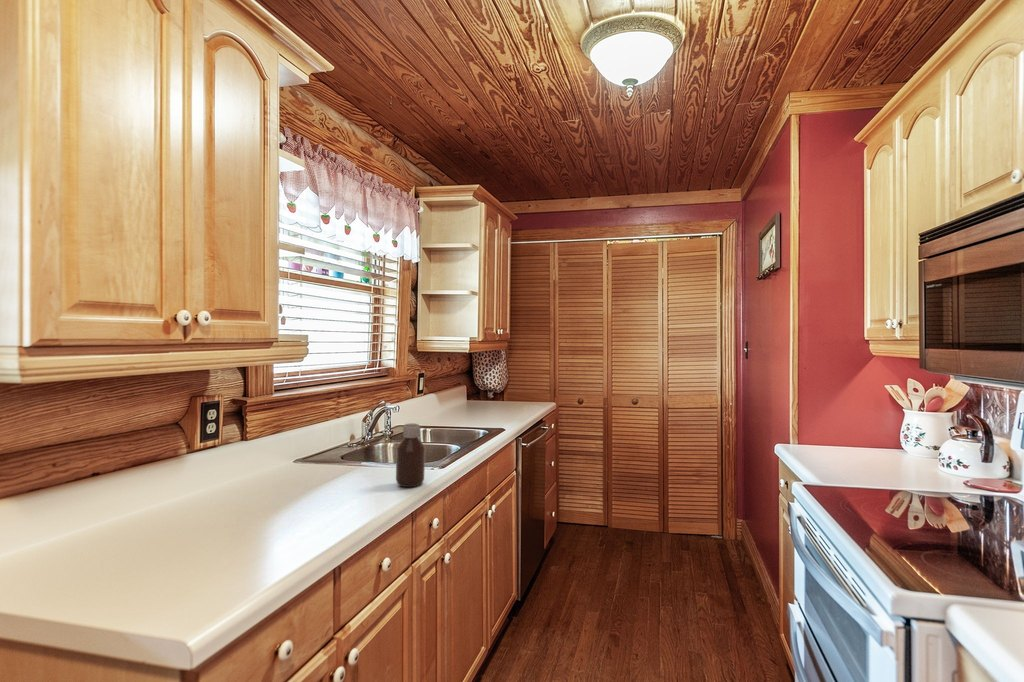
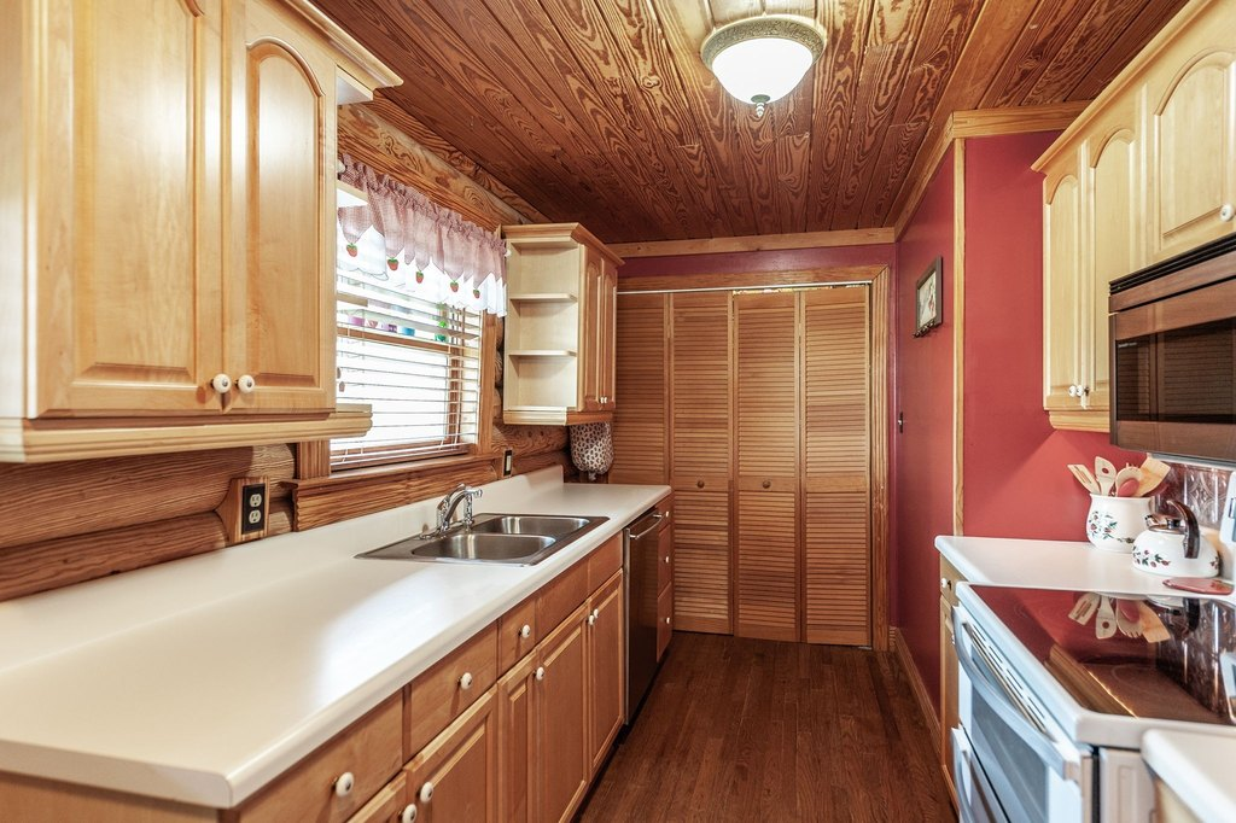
- bottle (410, 454)
